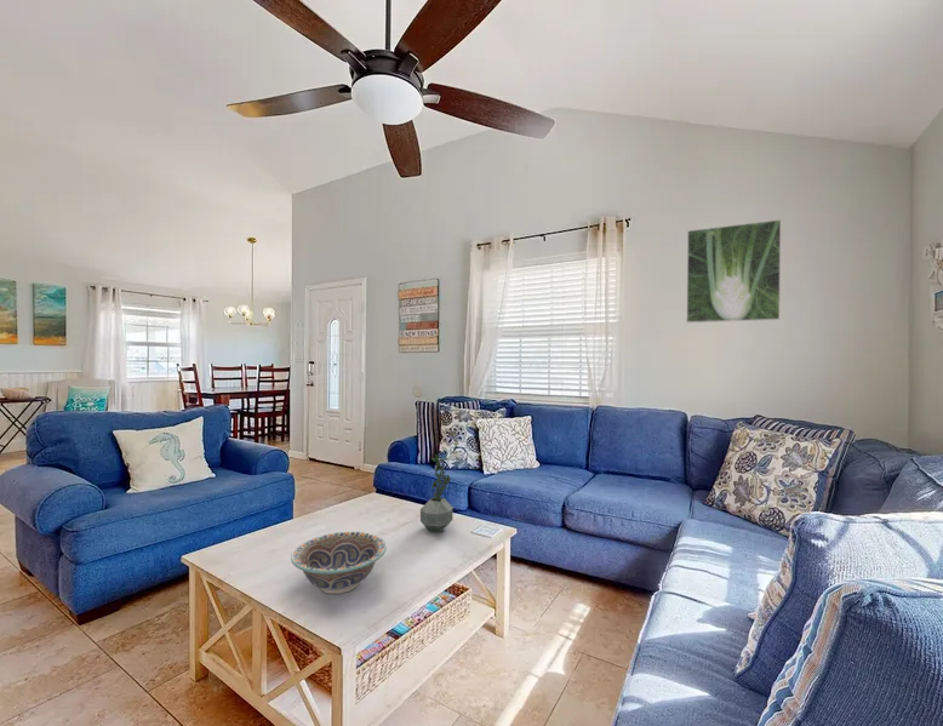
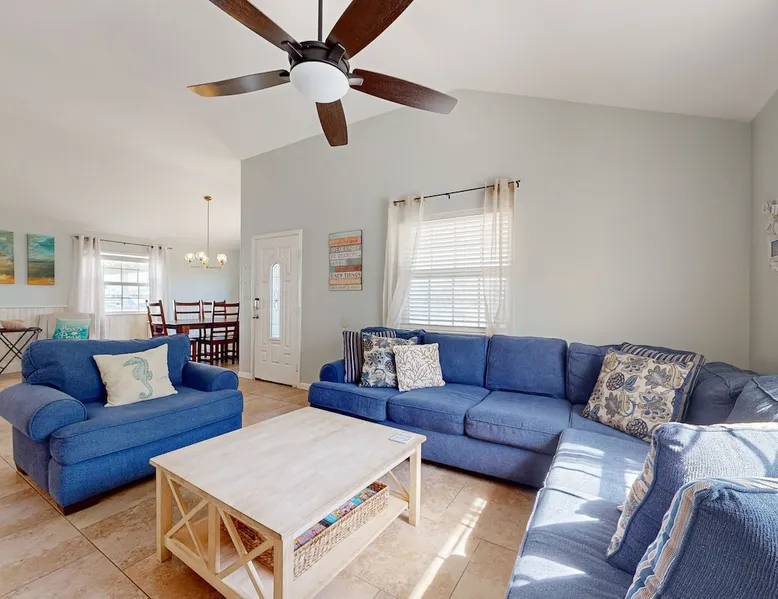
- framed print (731, 273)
- decorative bowl (339, 566)
- potted plant (438, 491)
